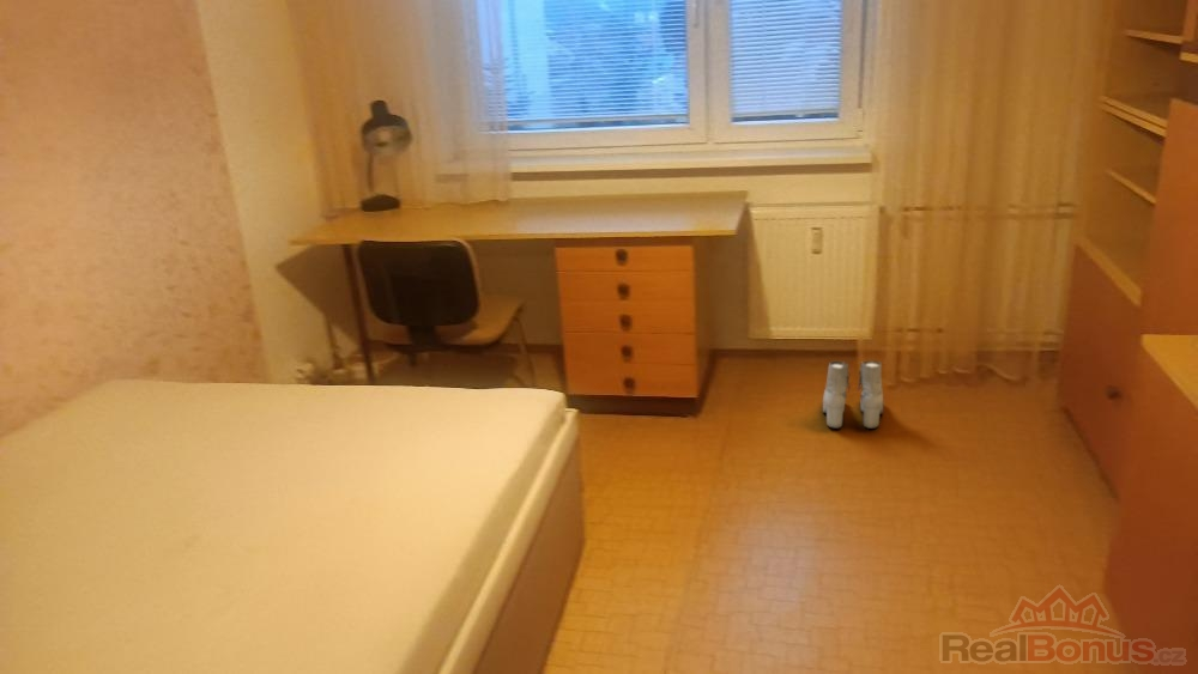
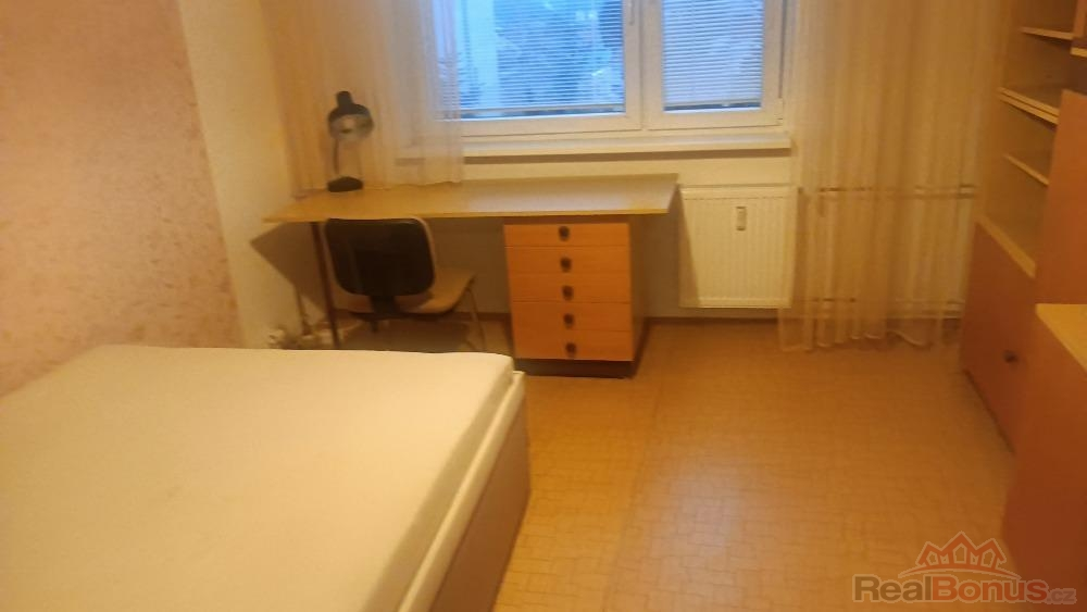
- boots (849, 384)
